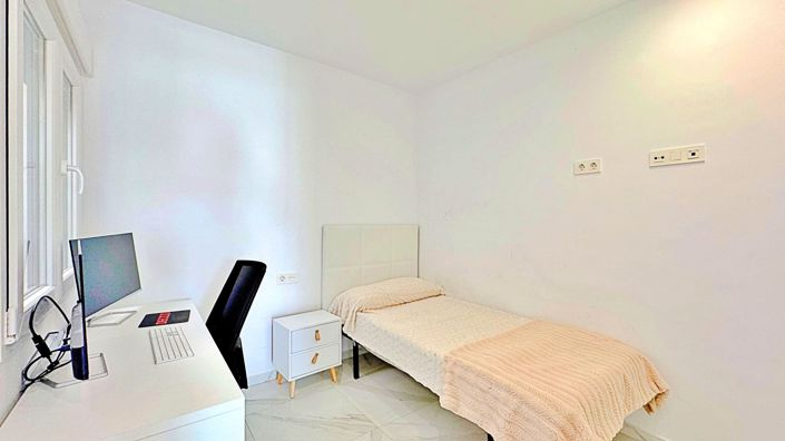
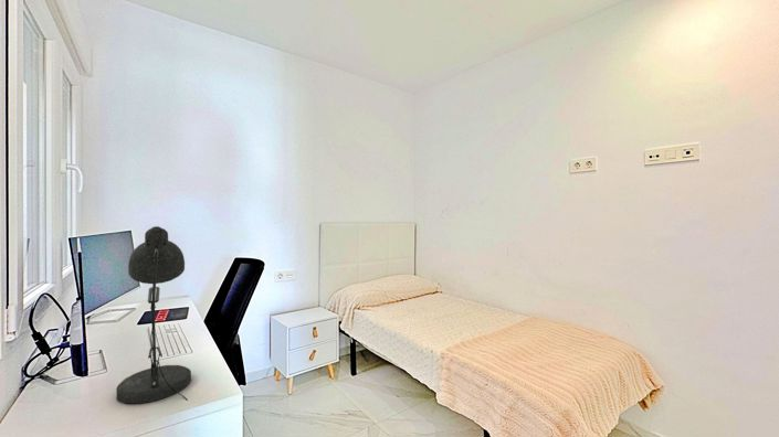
+ desk lamp (155, 306)
